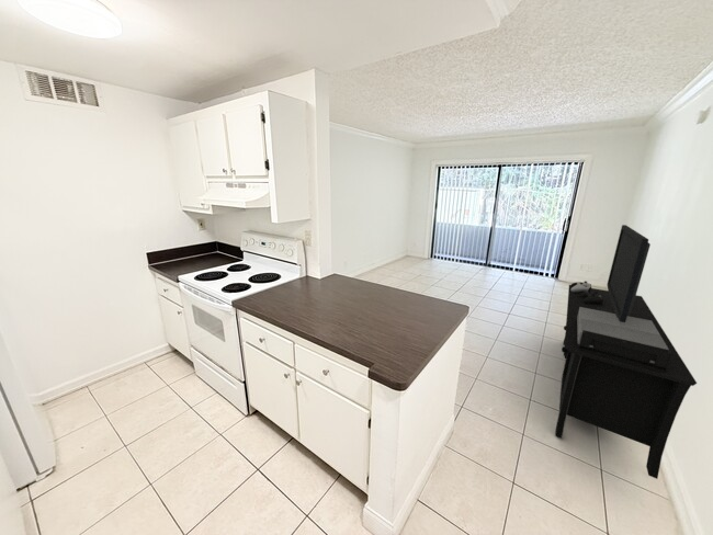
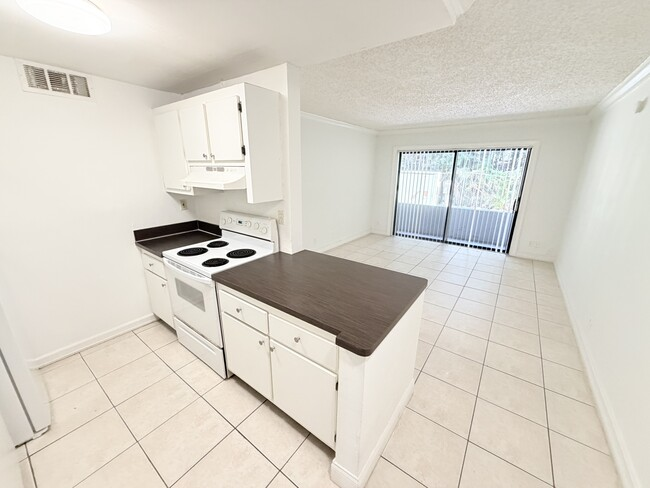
- media console (611, 315)
